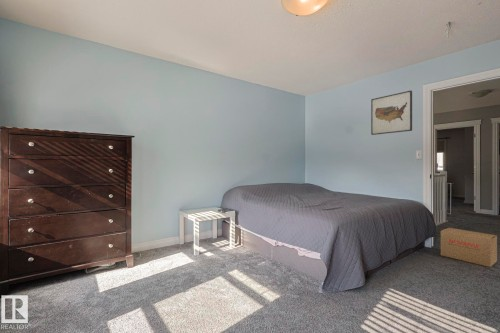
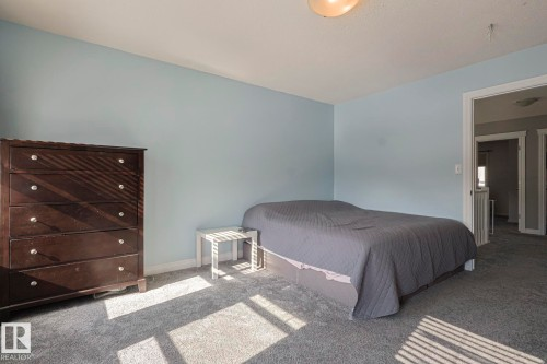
- cardboard box (467, 245)
- wall art (390, 114)
